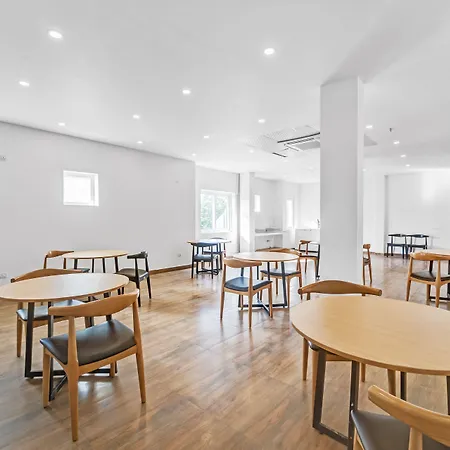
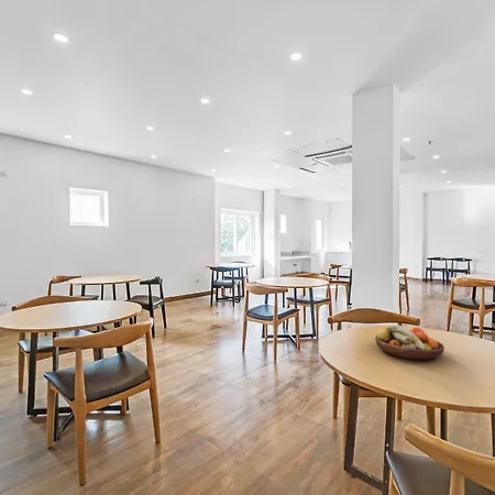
+ fruit bowl (408, 338)
